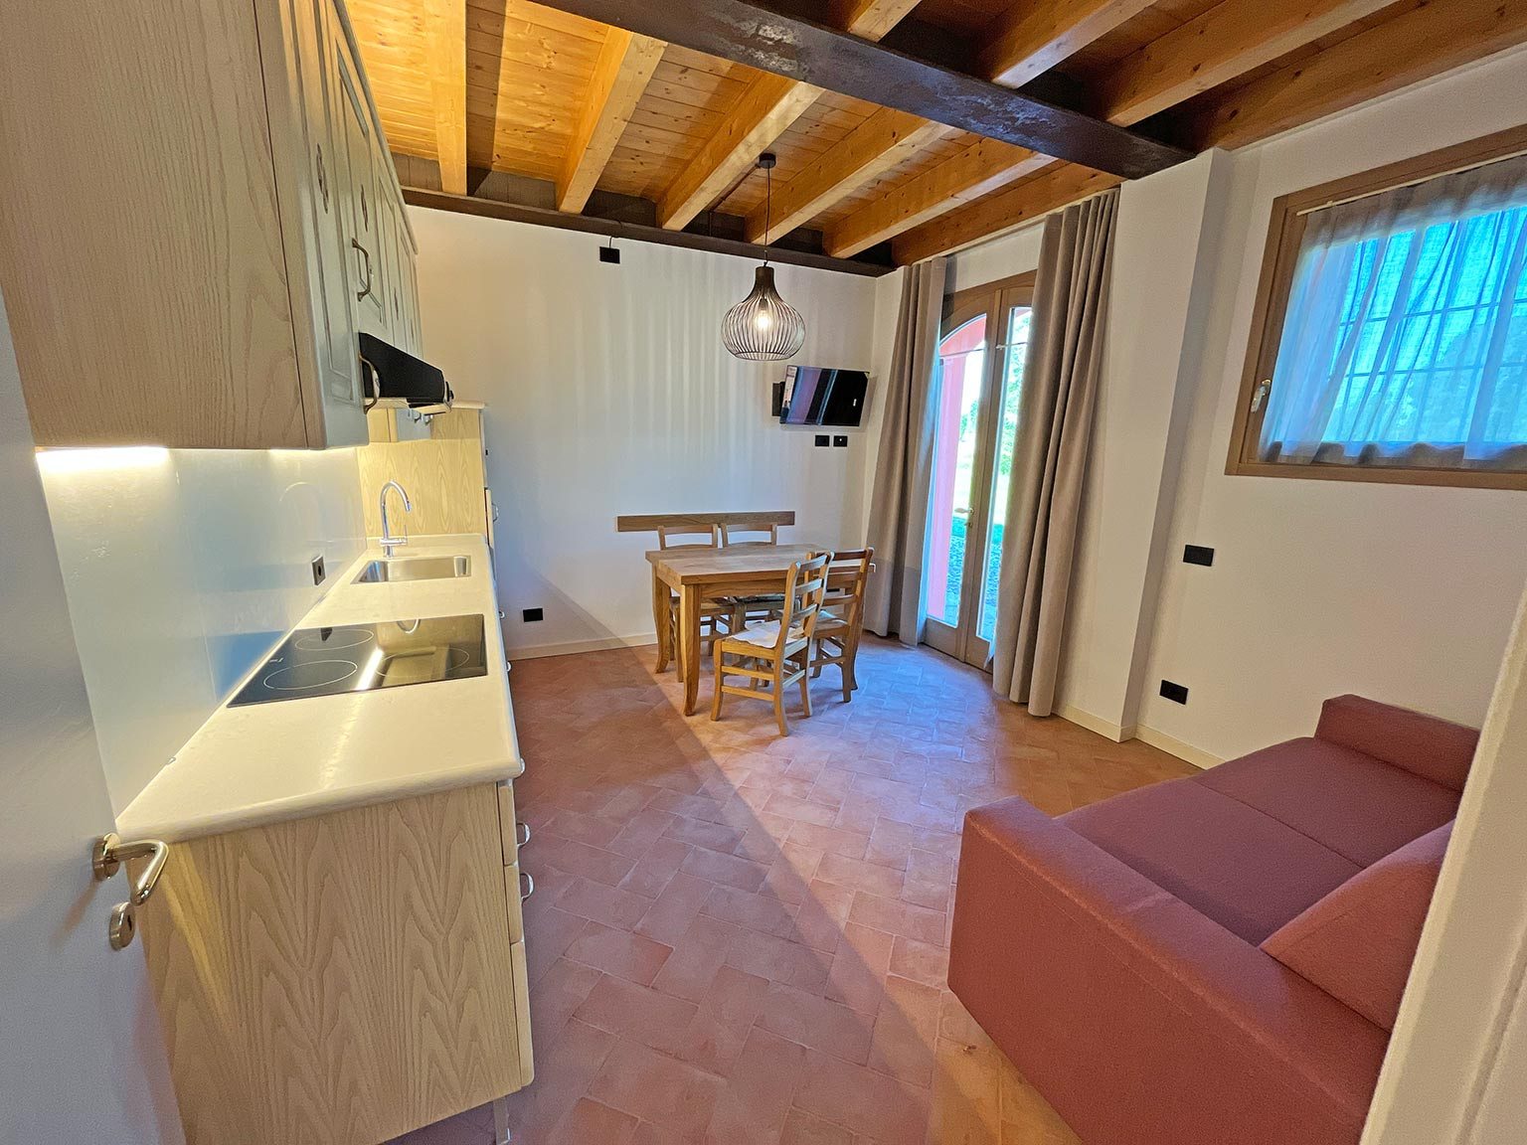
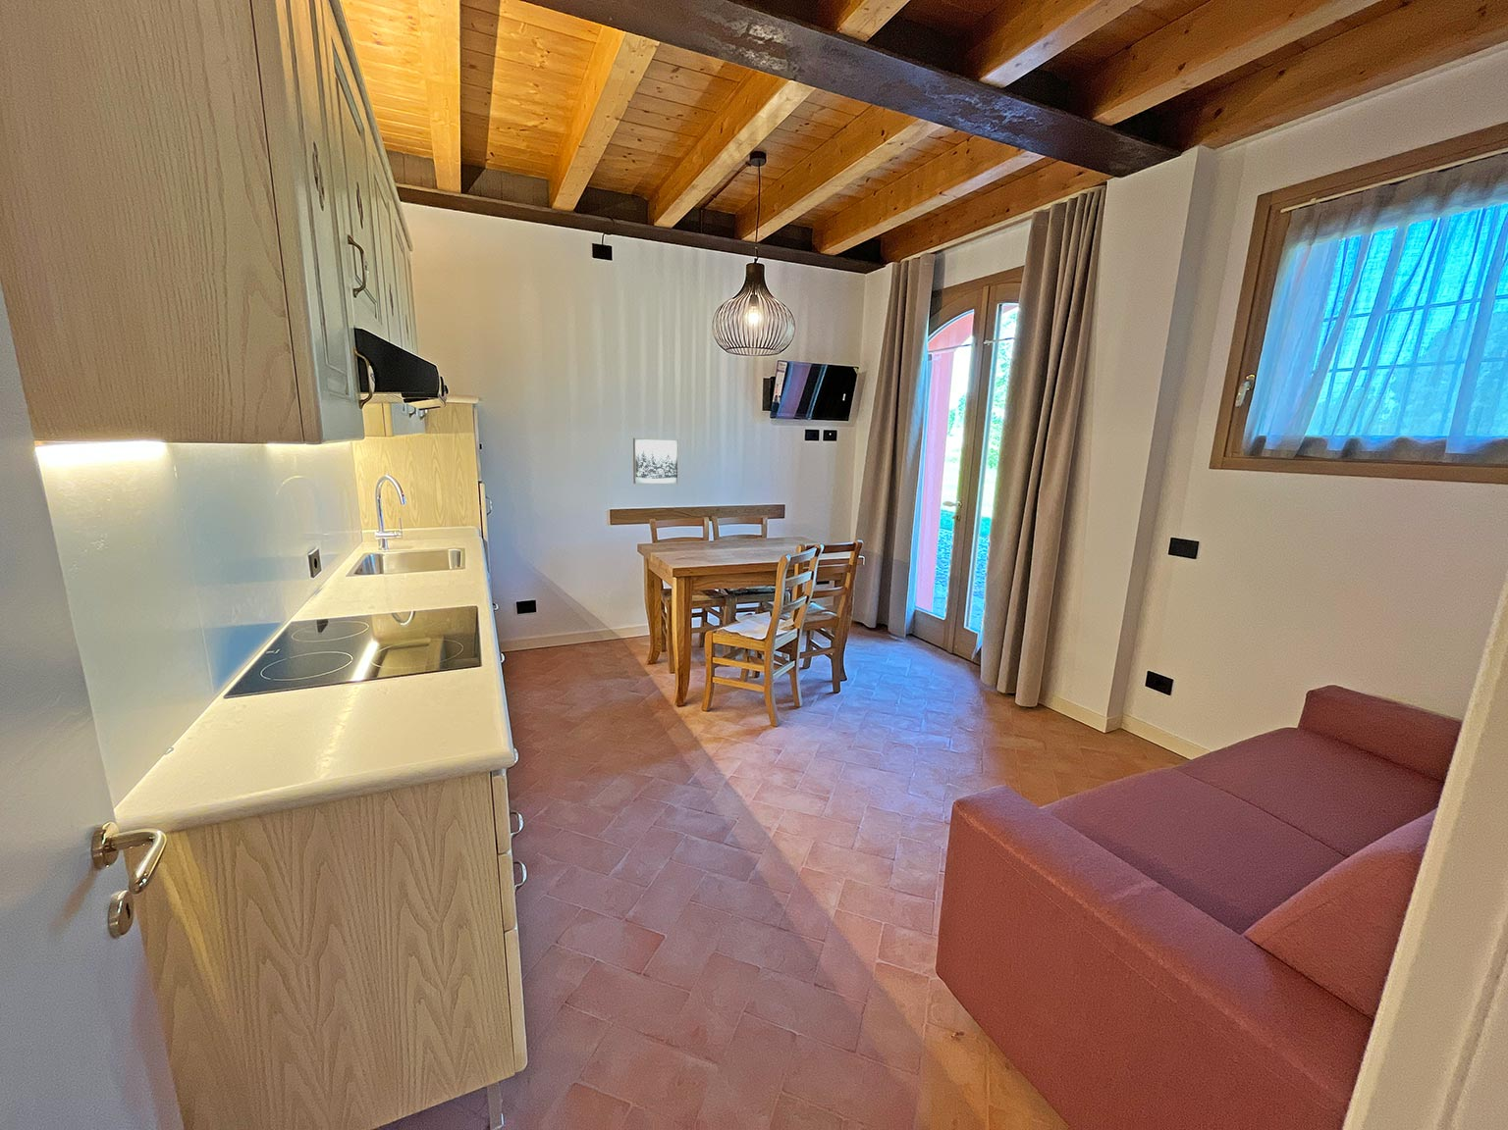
+ wall art (655, 461)
